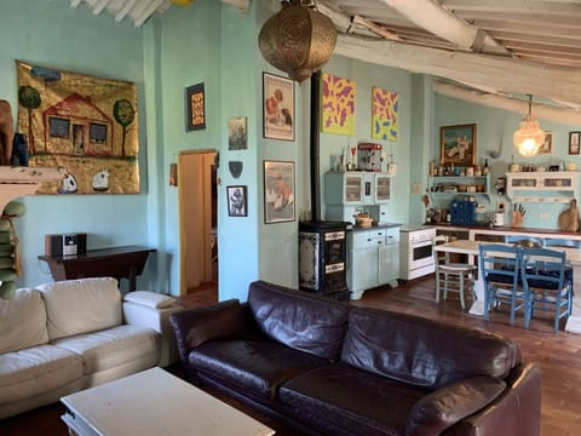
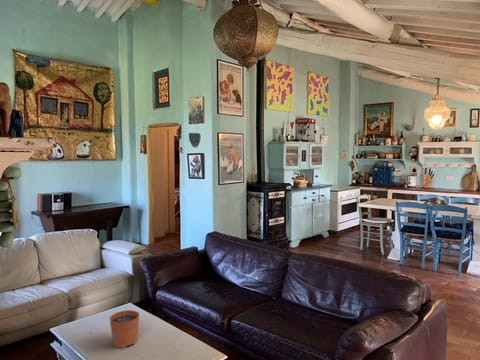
+ plant pot (124, 322)
